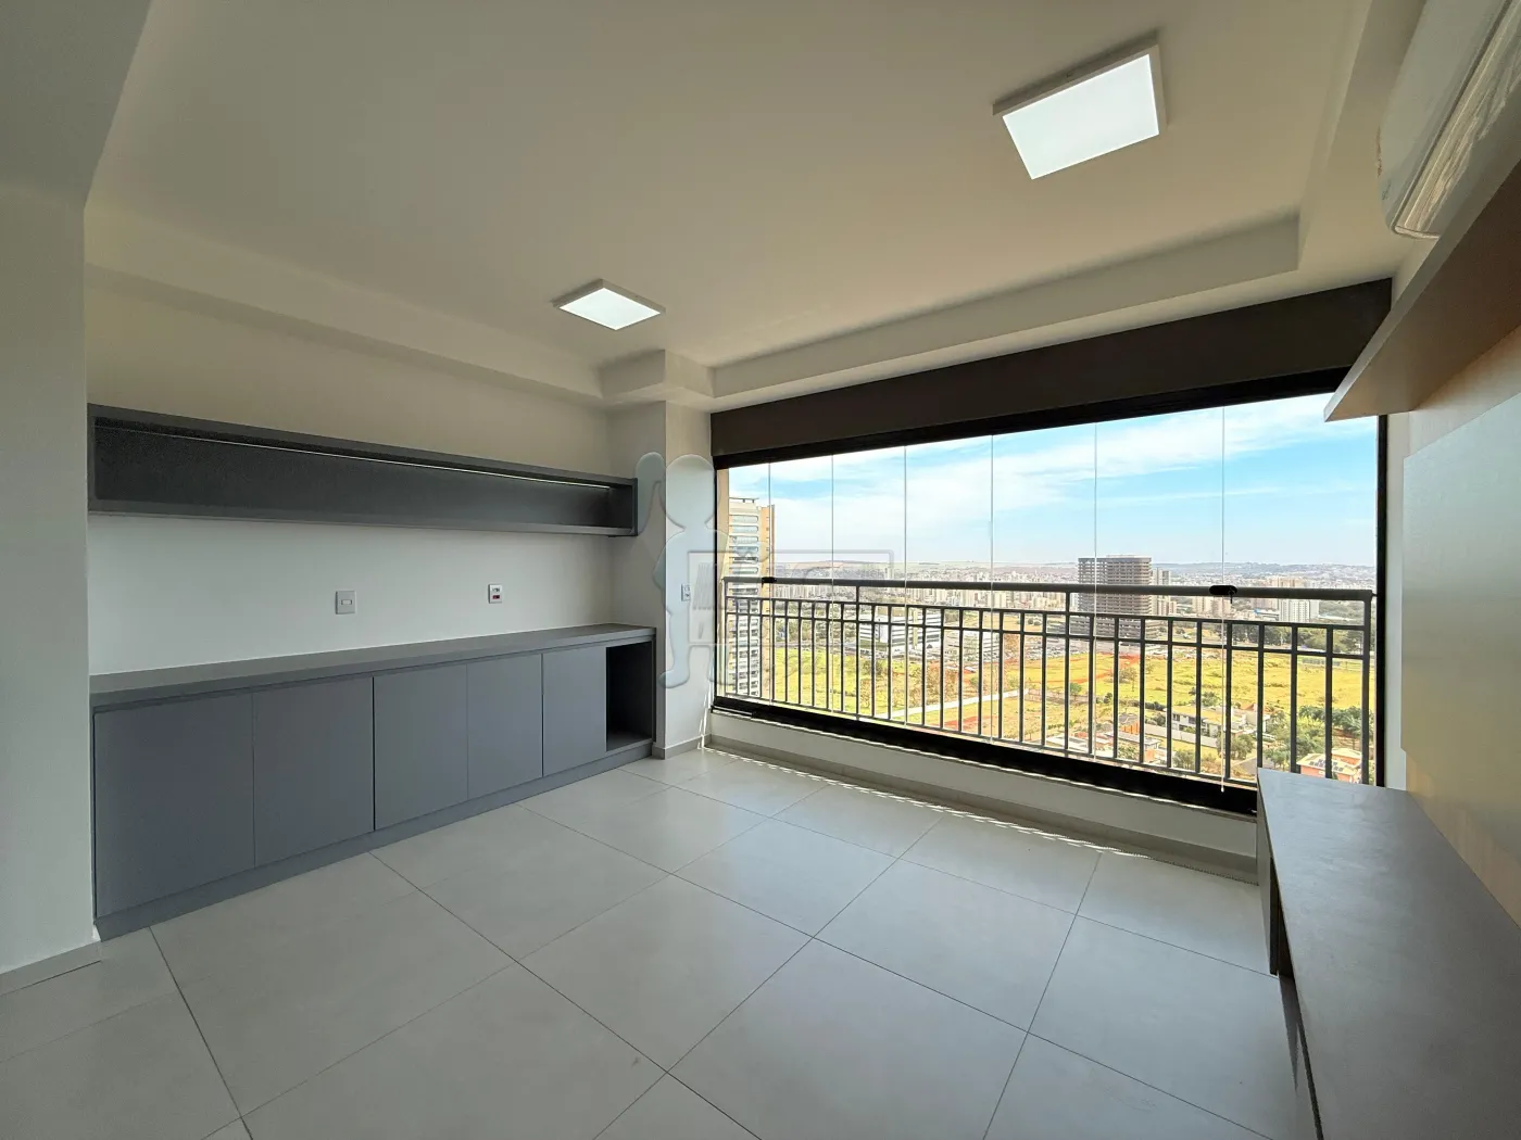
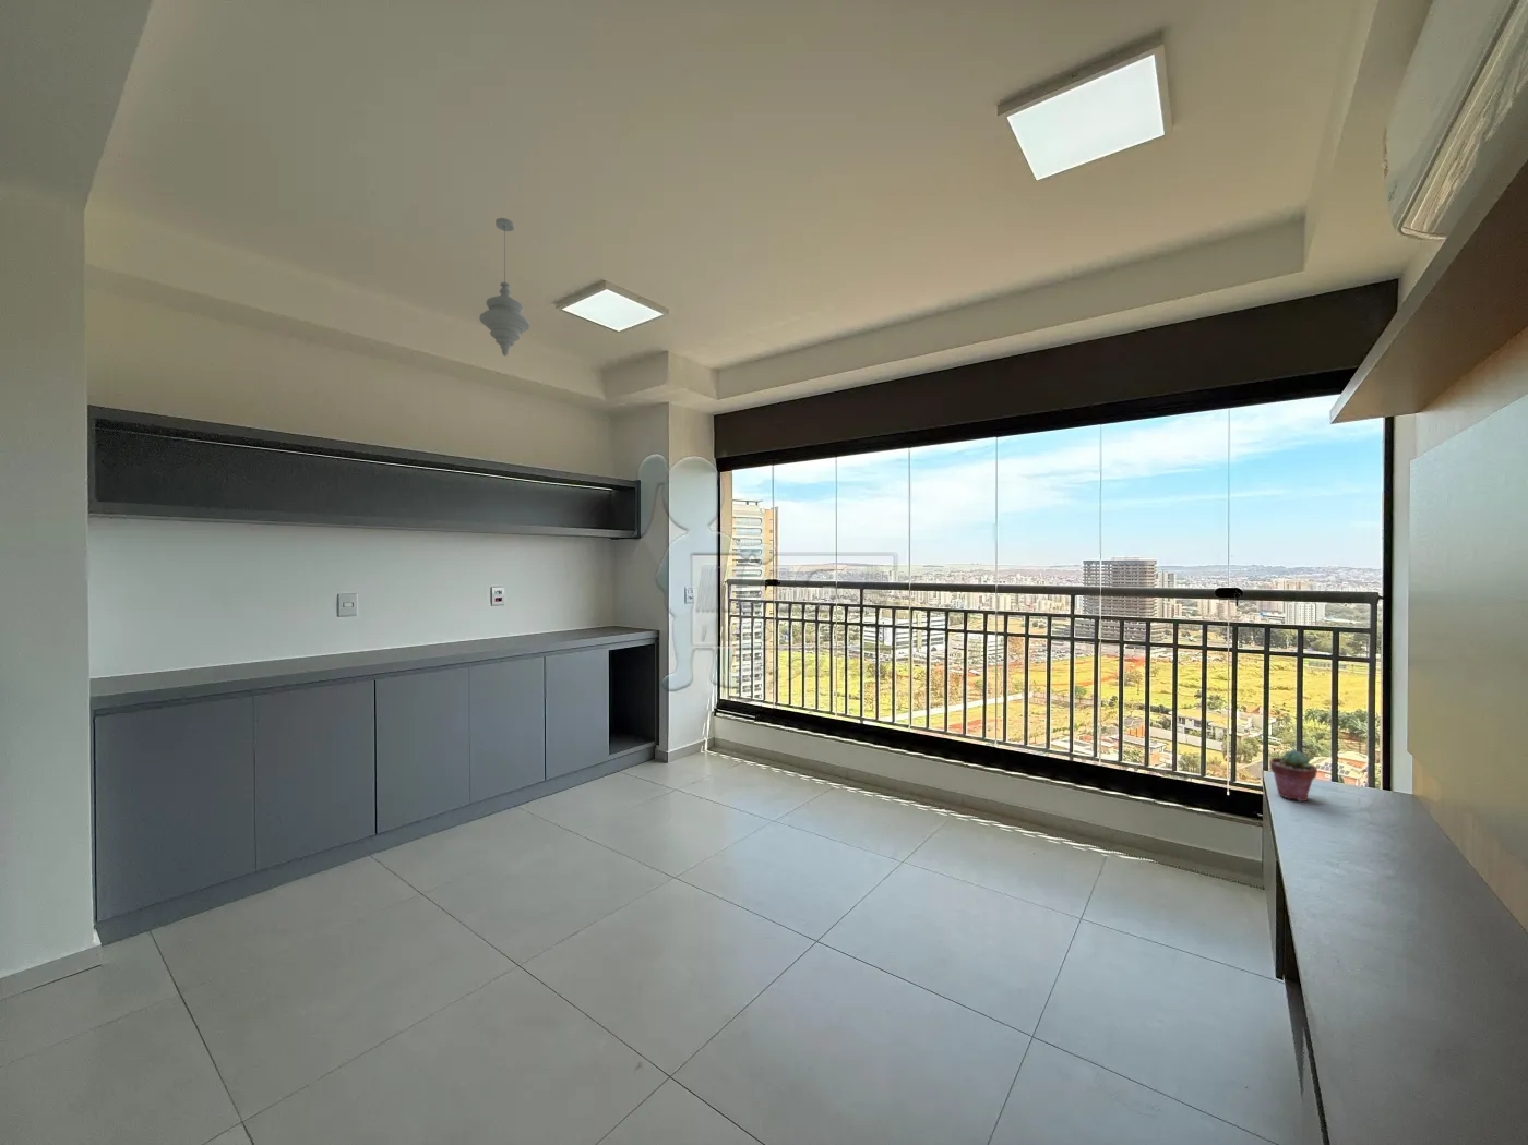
+ potted succulent (1292, 773)
+ pendant light (504, 289)
